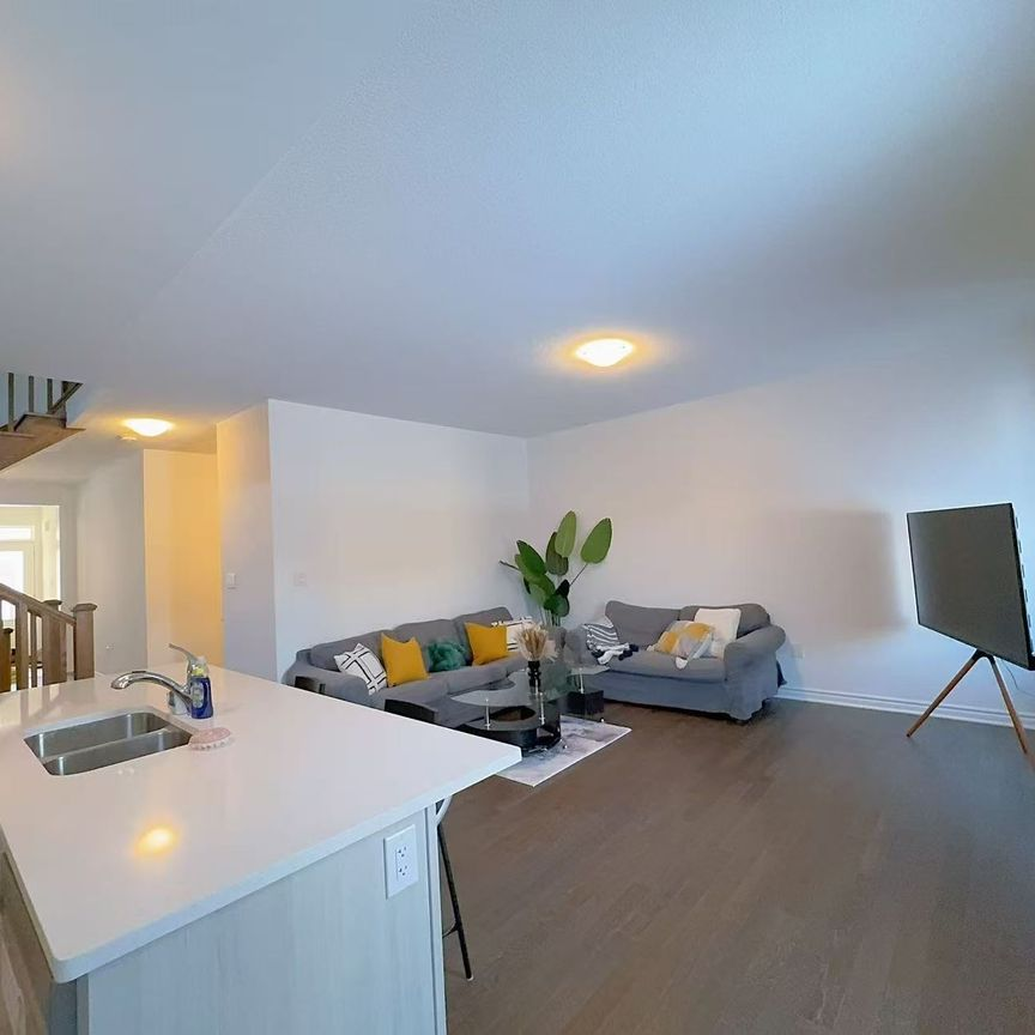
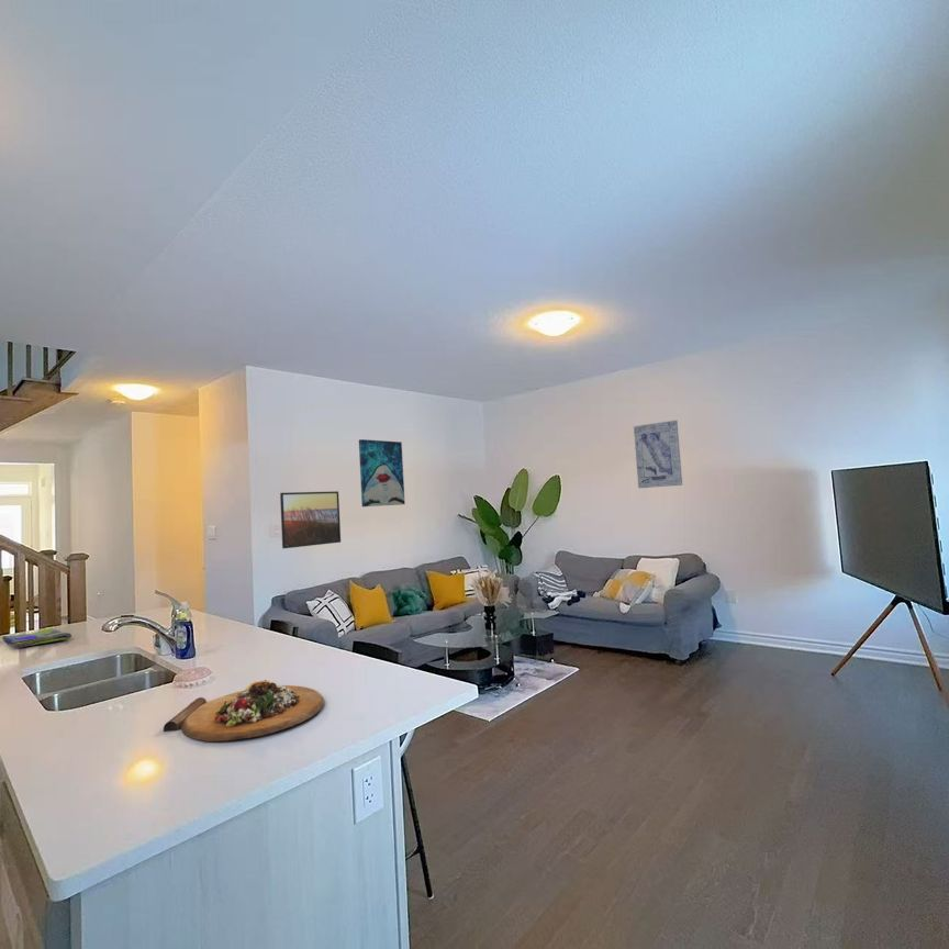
+ wall art (382, 472)
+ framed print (311, 518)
+ wall art (657, 455)
+ dish towel (36, 636)
+ cutting board (248, 697)
